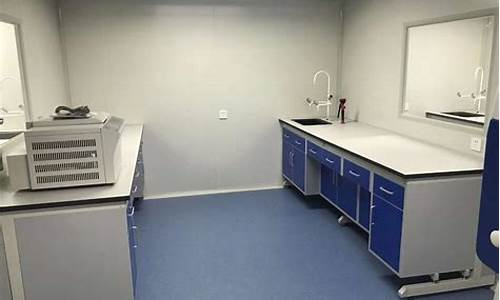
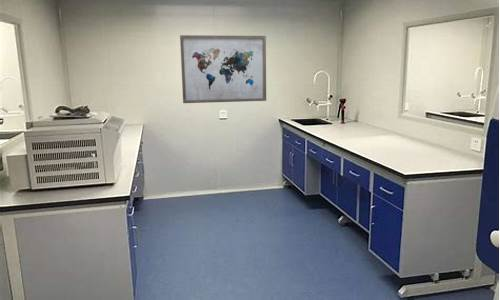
+ wall art (224, 69)
